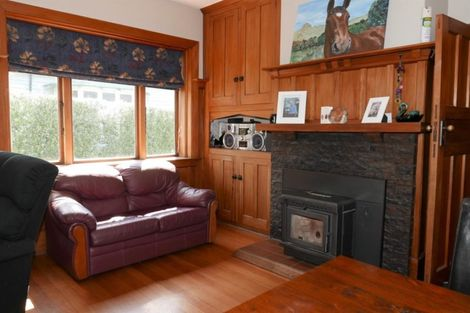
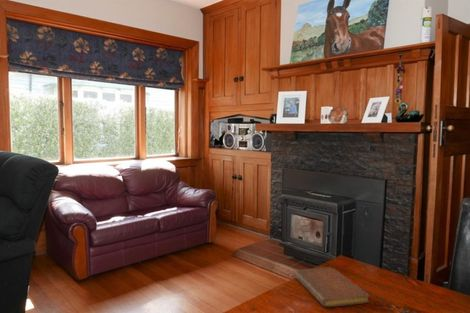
+ notebook (328, 285)
